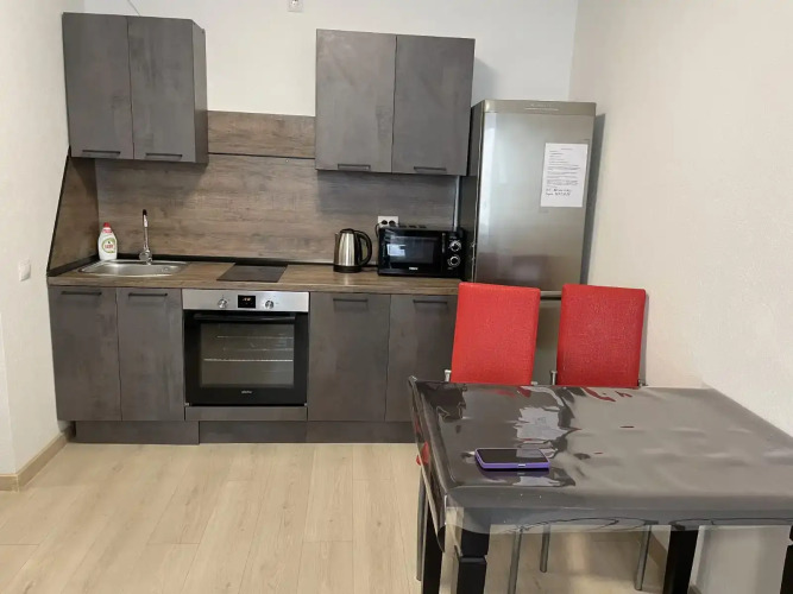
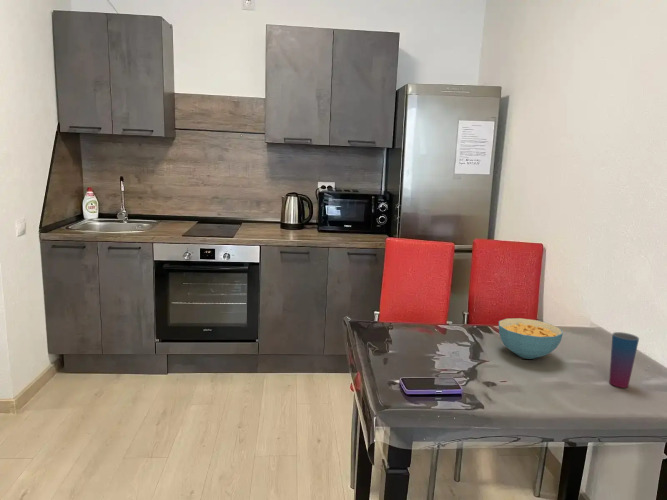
+ cereal bowl (528, 341)
+ cup (622, 360)
